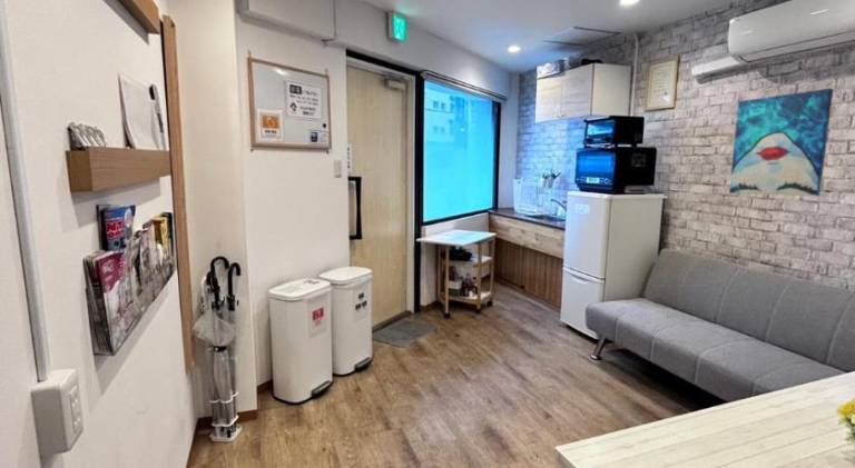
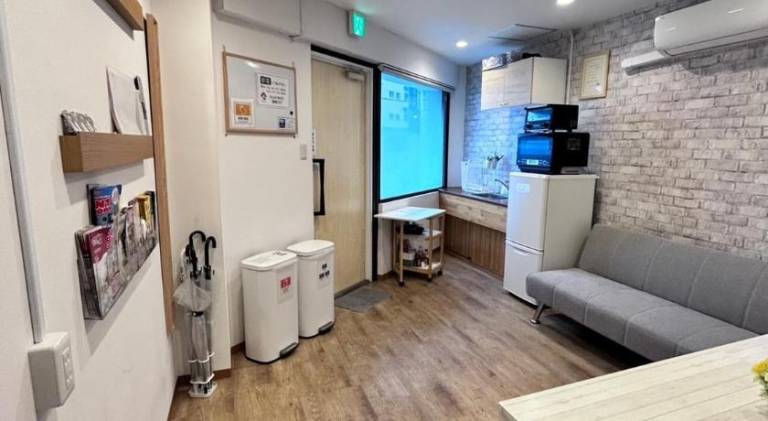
- wall art (776, 146)
